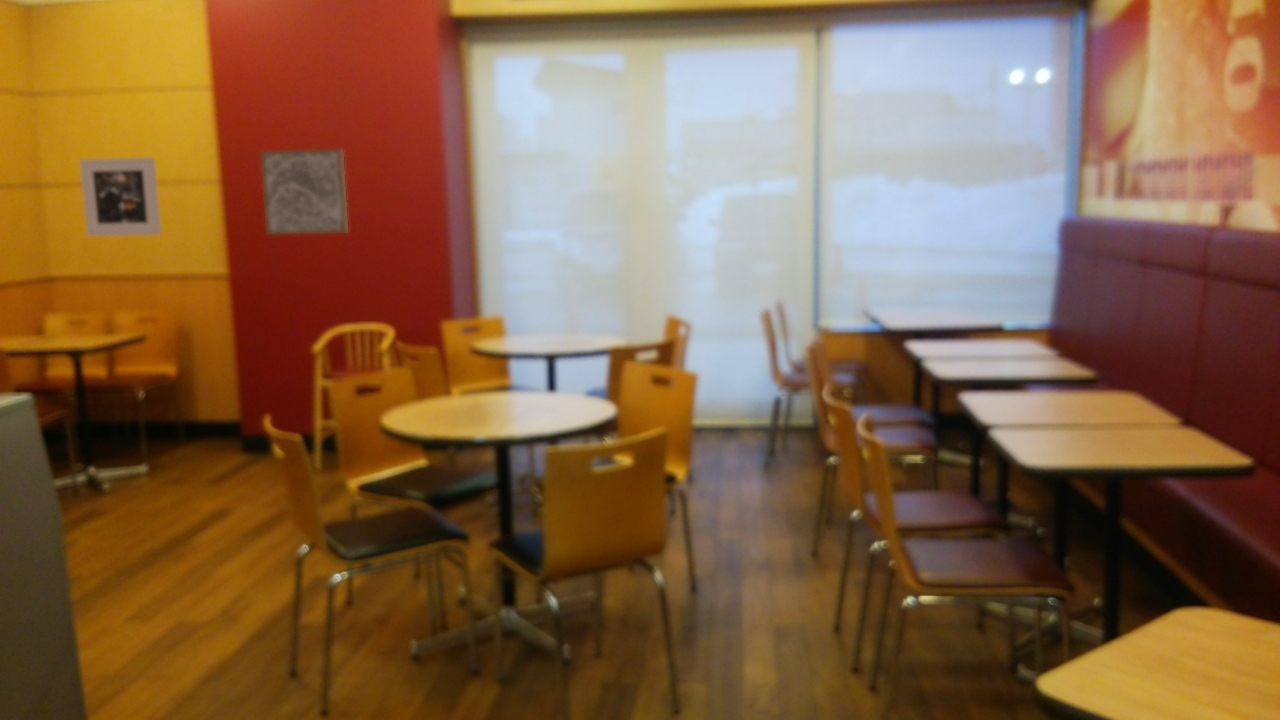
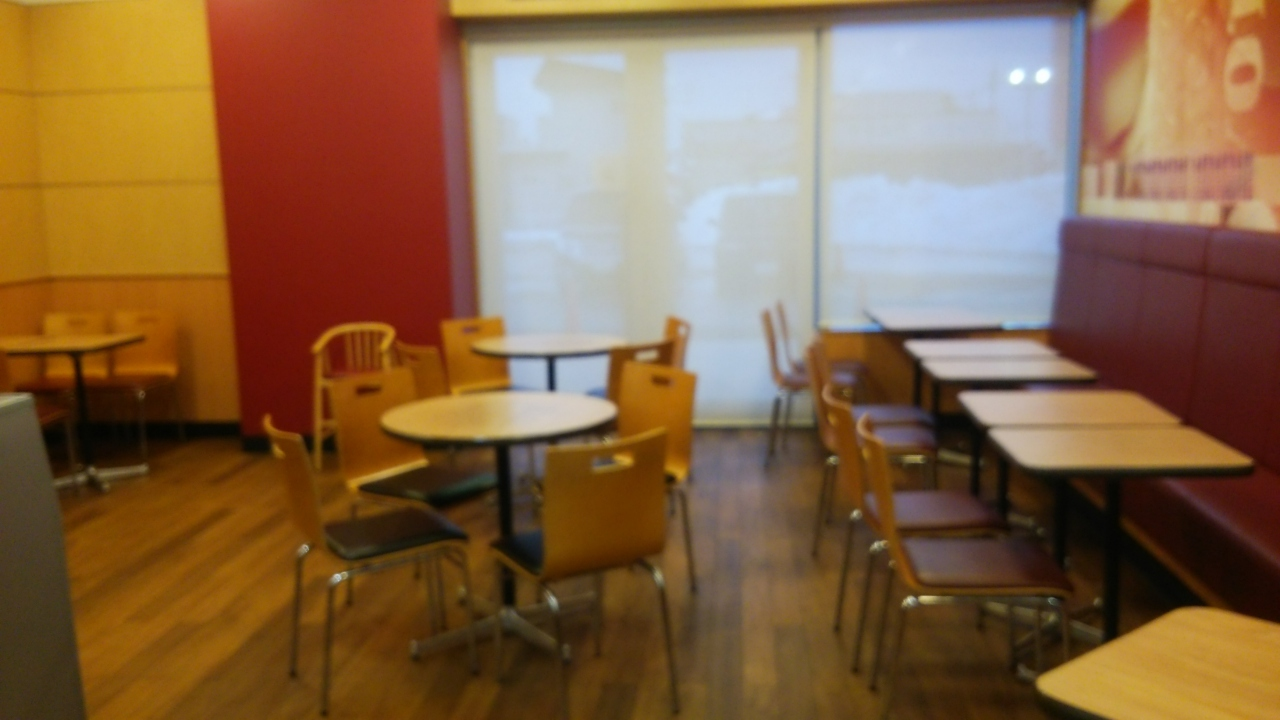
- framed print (120, 197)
- wall art (304, 192)
